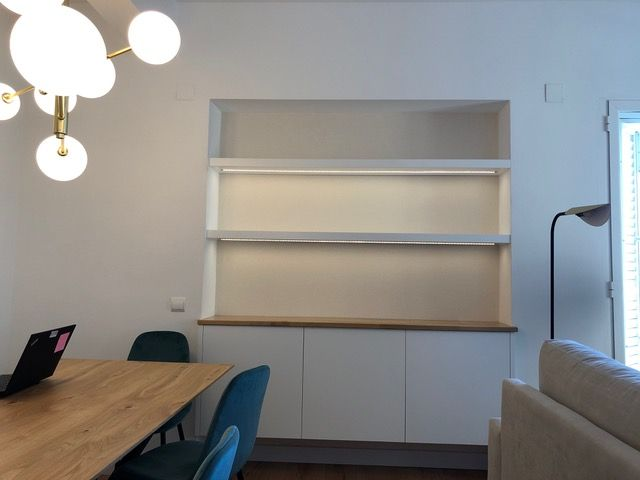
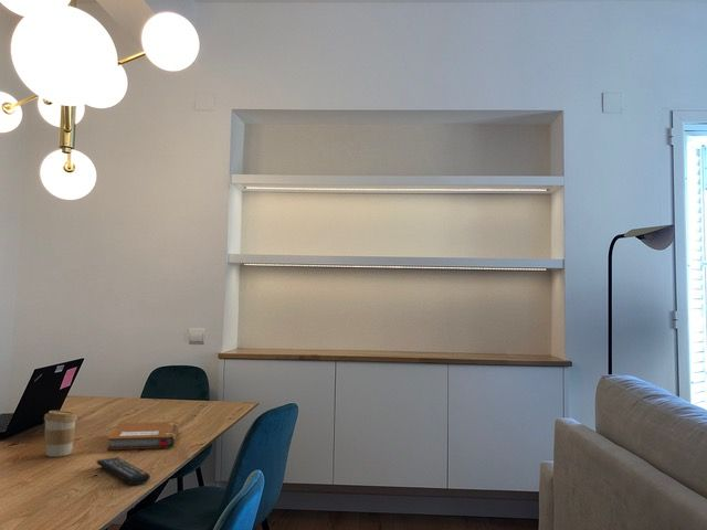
+ coffee cup (60, 432)
+ notebook (145, 435)
+ remote control (122, 469)
